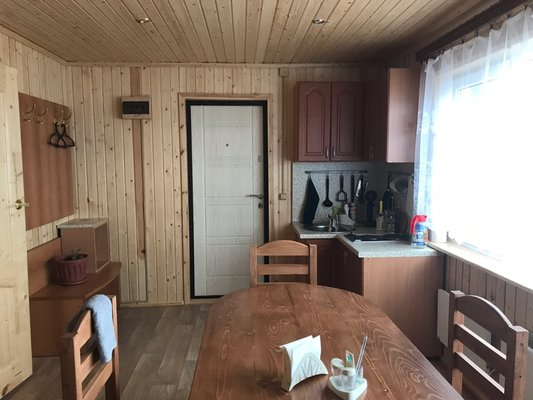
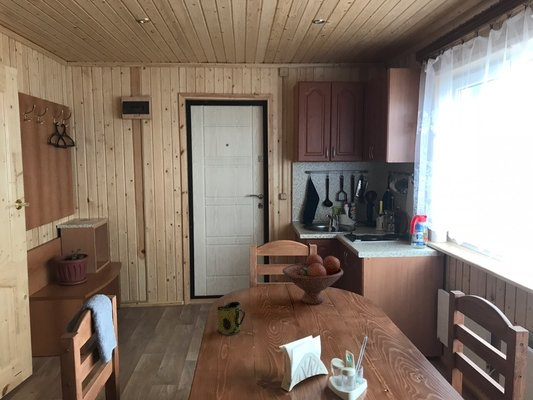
+ fruit bowl (312, 279)
+ mug (231, 317)
